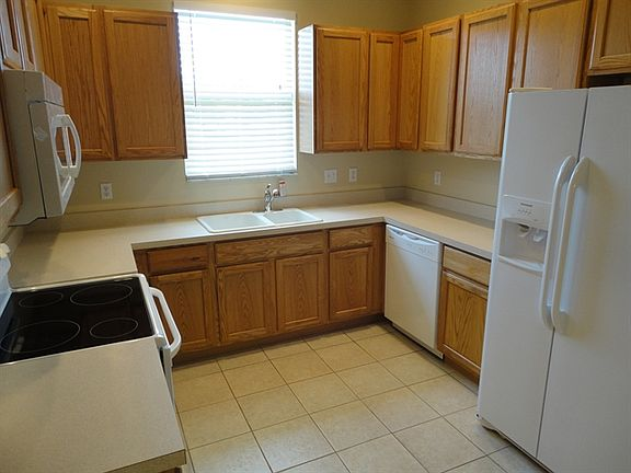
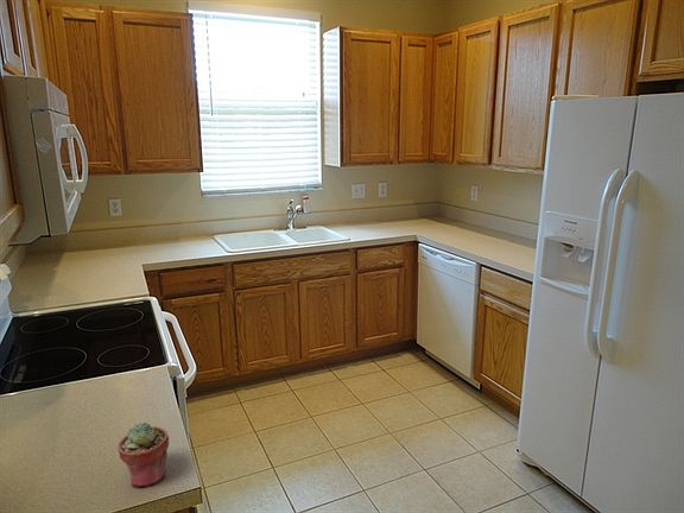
+ potted succulent (144, 450)
